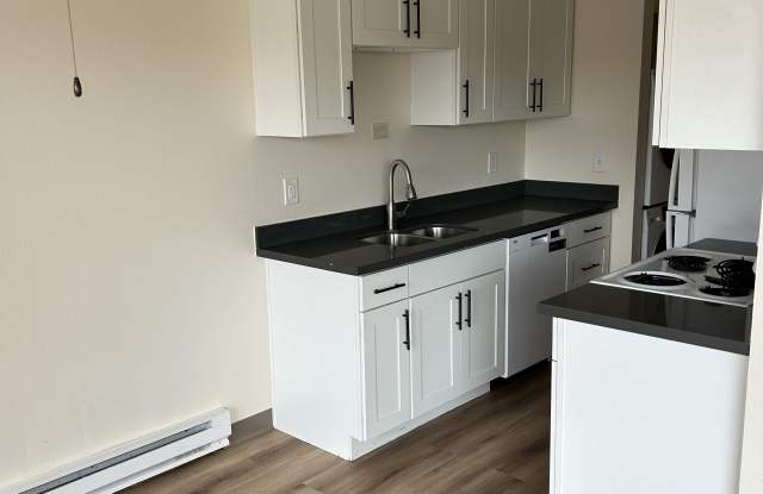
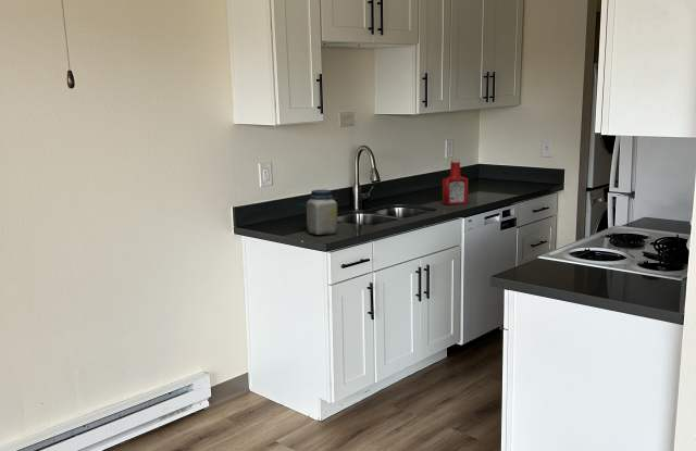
+ soap bottle (455, 180)
+ jar (321, 211)
